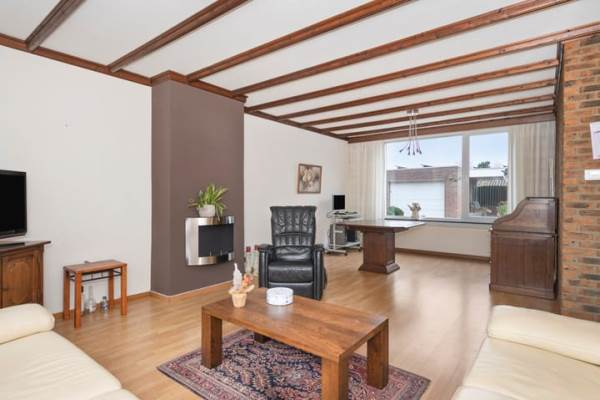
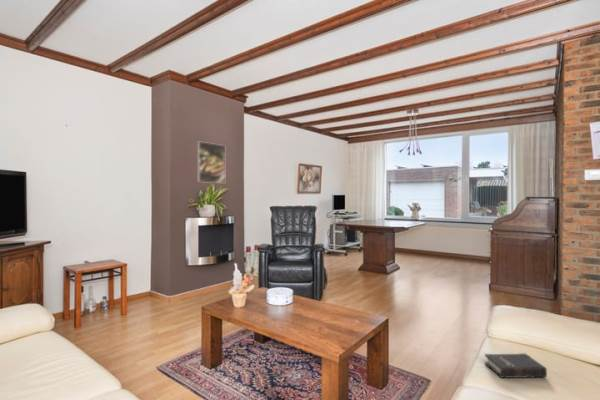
+ hardback book (514, 365)
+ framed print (211, 163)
